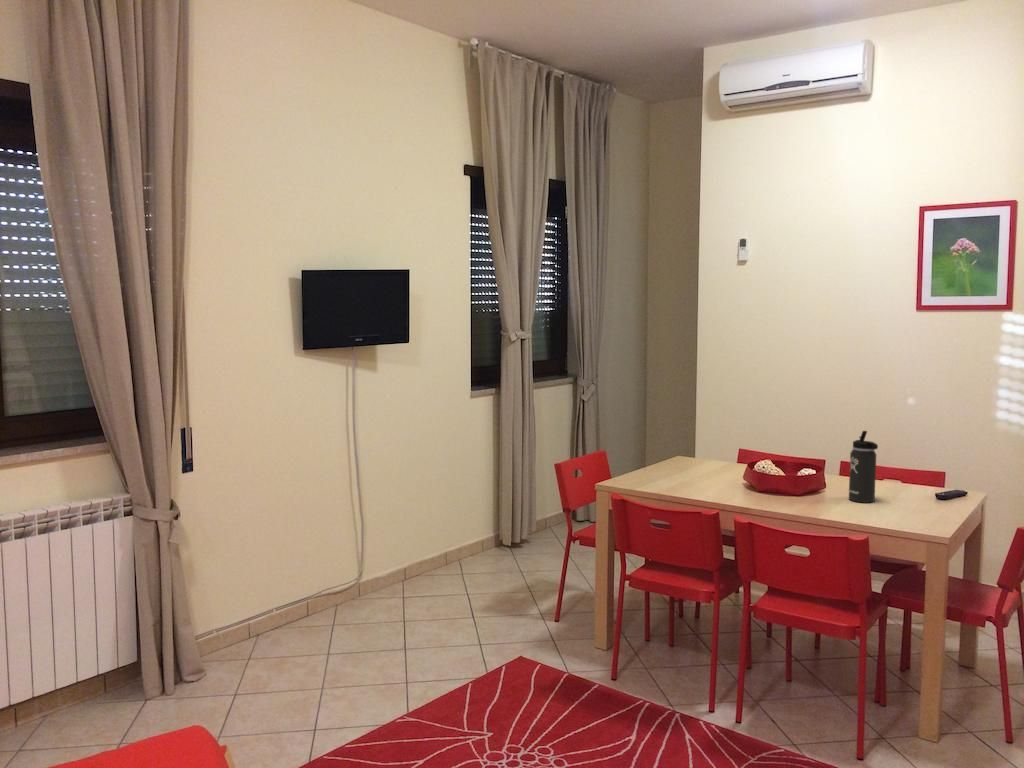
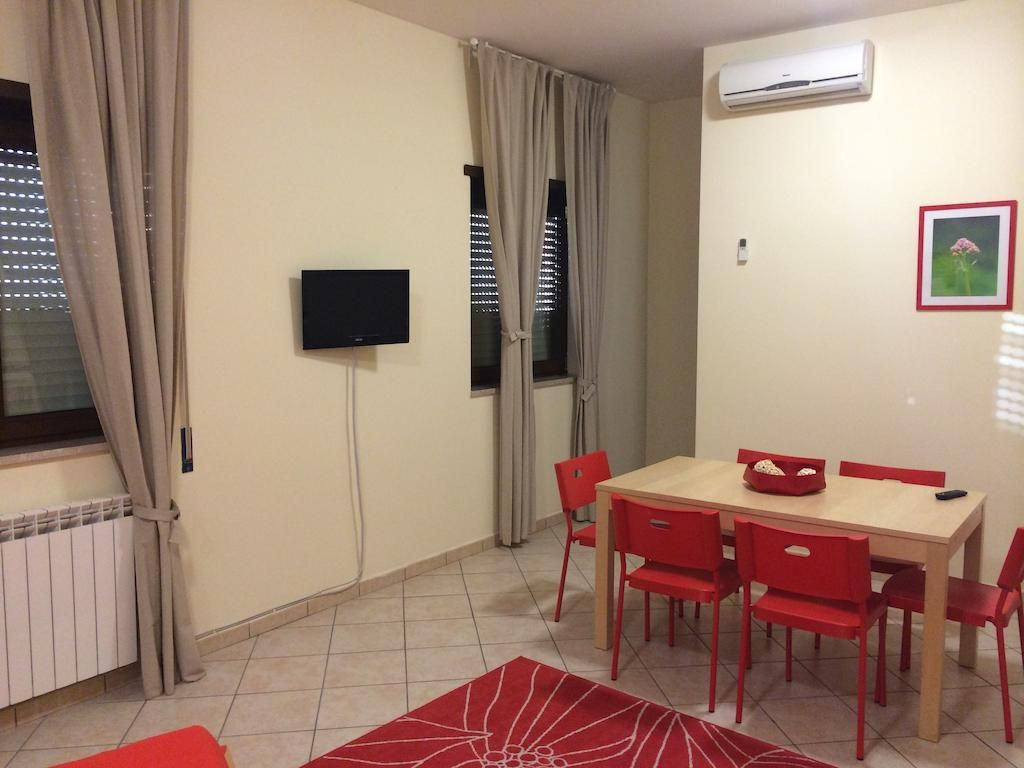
- thermos bottle (864, 465)
